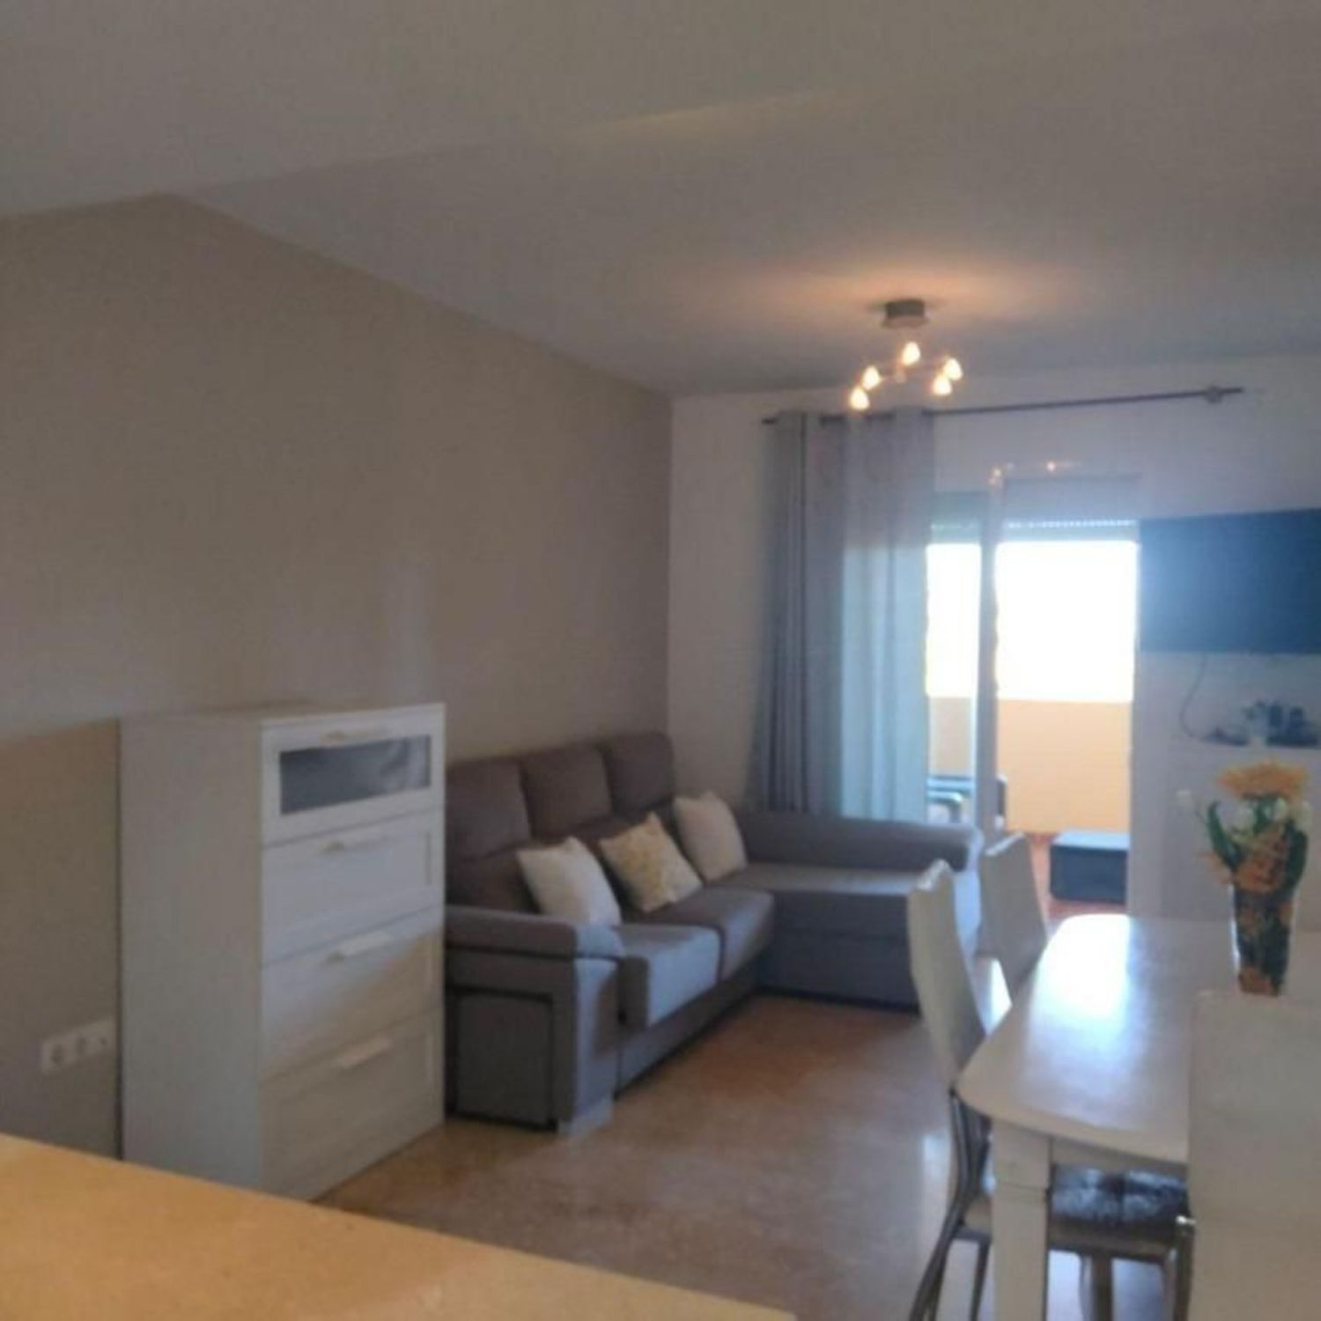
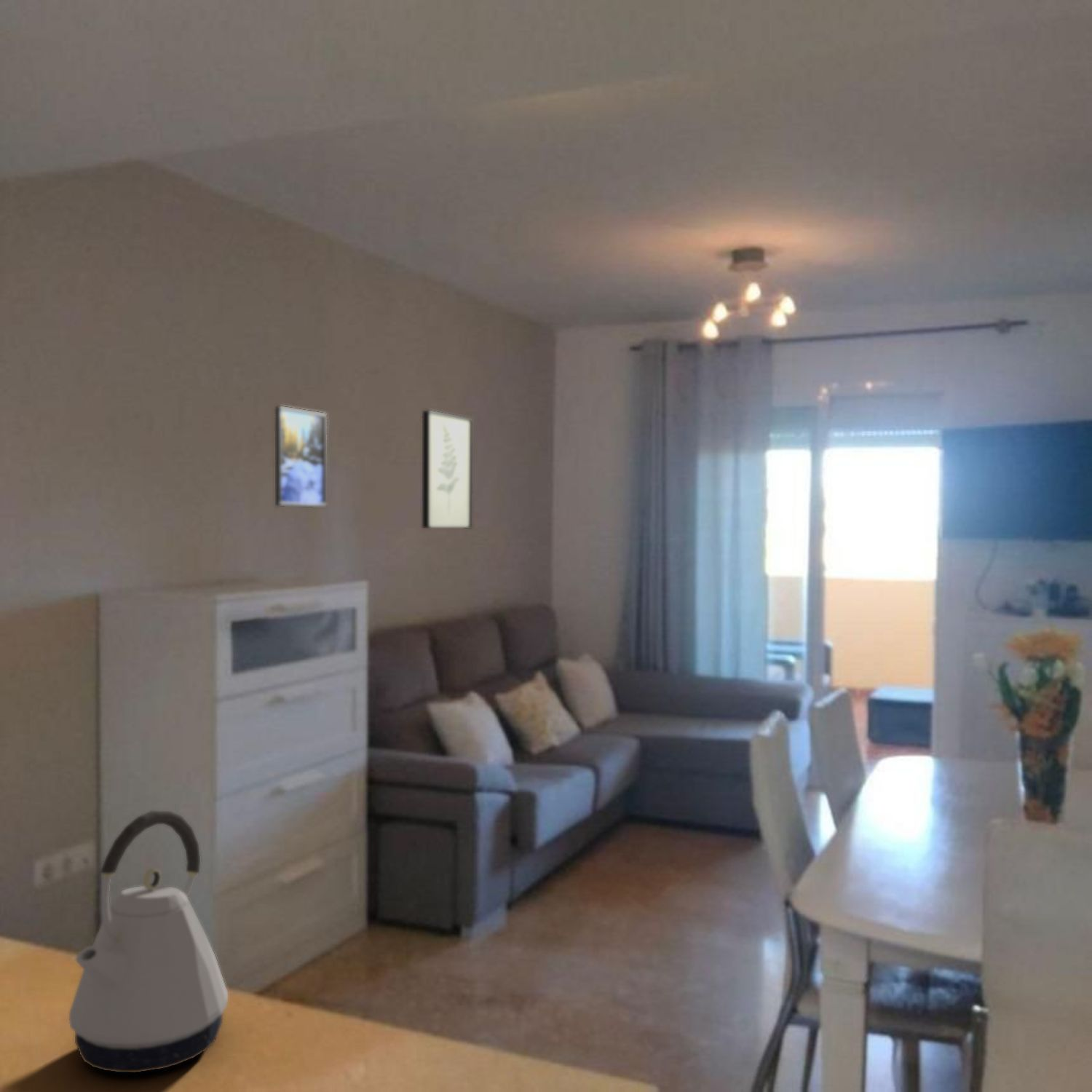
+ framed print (301, 458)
+ kettle (146, 931)
+ wall art (448, 471)
